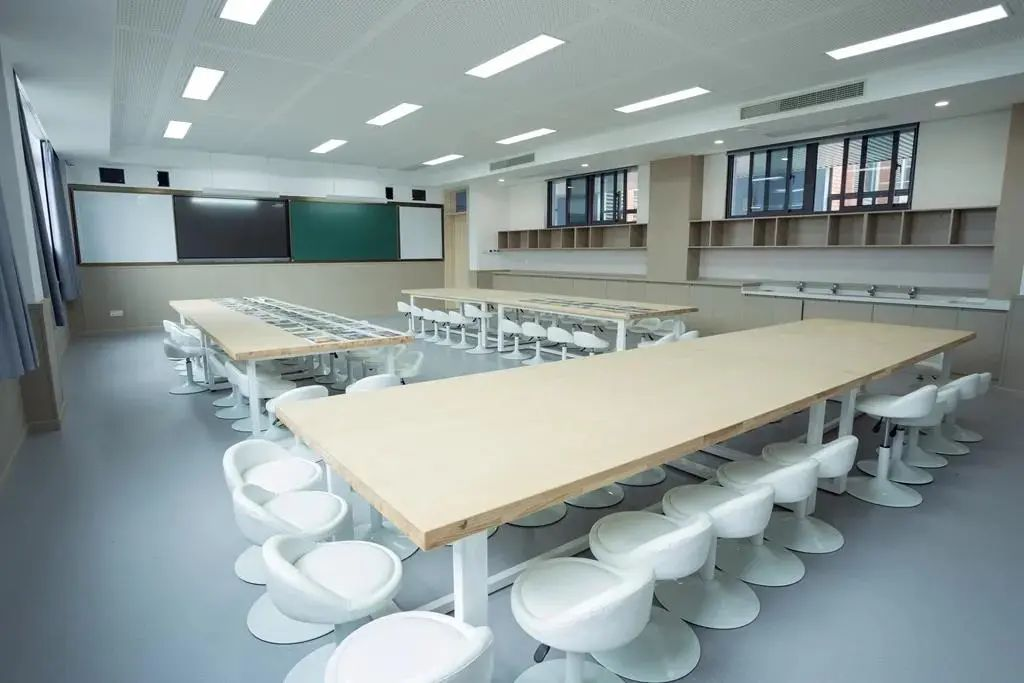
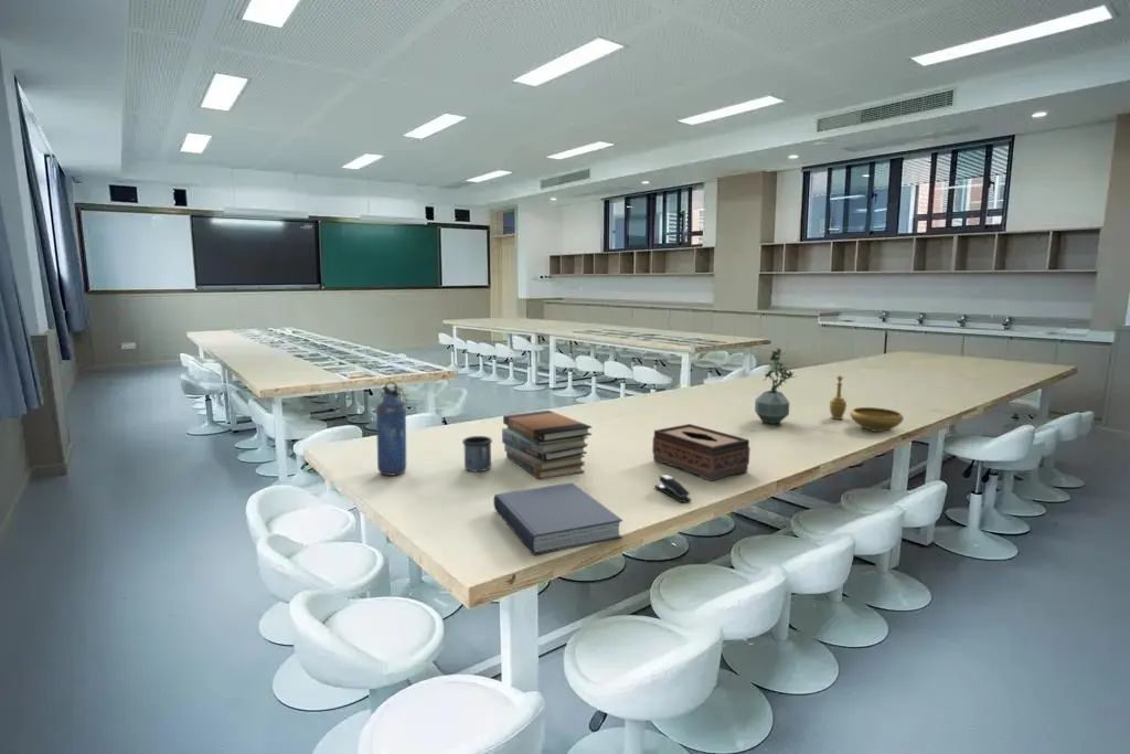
+ potted plant (776, 385)
+ mug (479, 455)
+ tissue box (700, 450)
+ decorative bowl (863, 407)
+ stapler (672, 486)
+ book stack (544, 442)
+ book (554, 514)
+ water bottle (392, 427)
